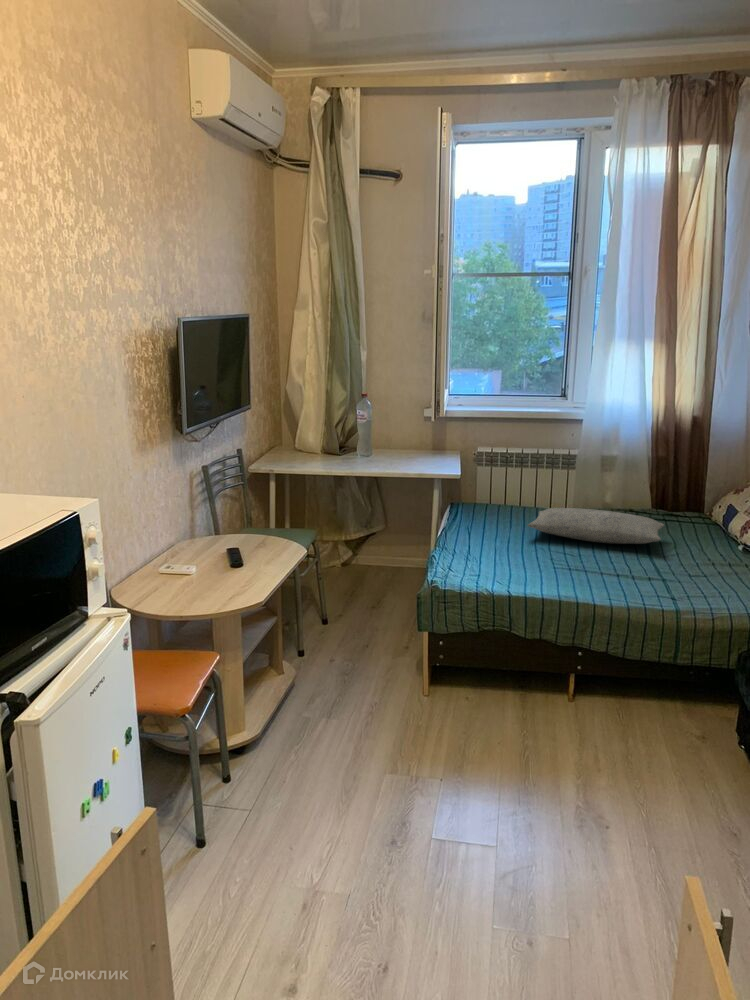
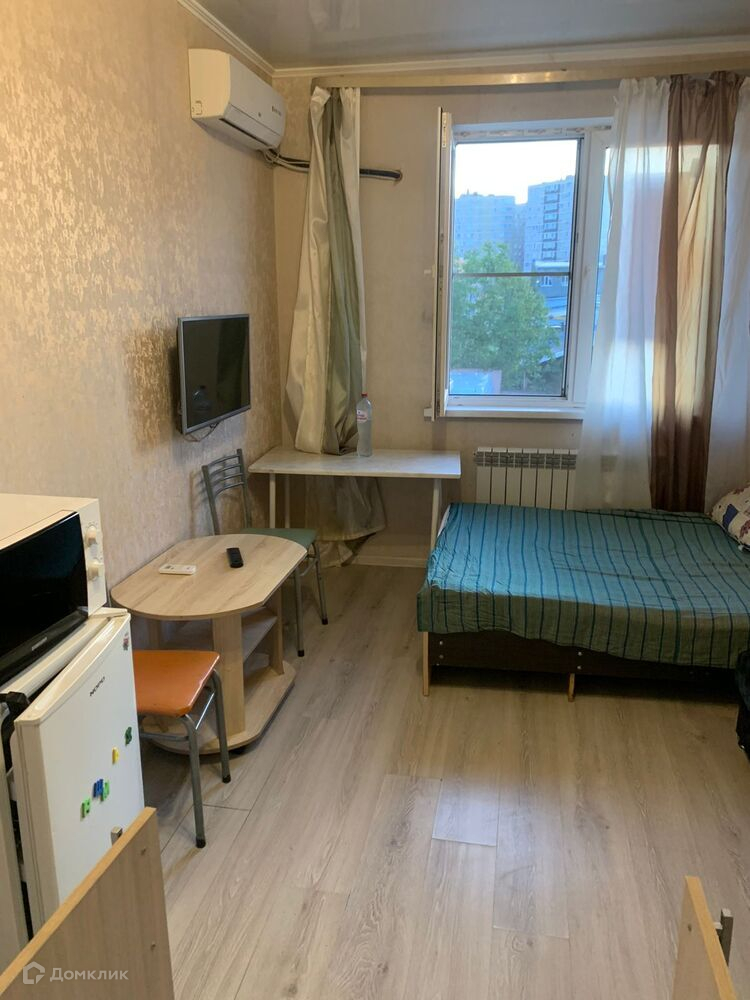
- pillow (595, 525)
